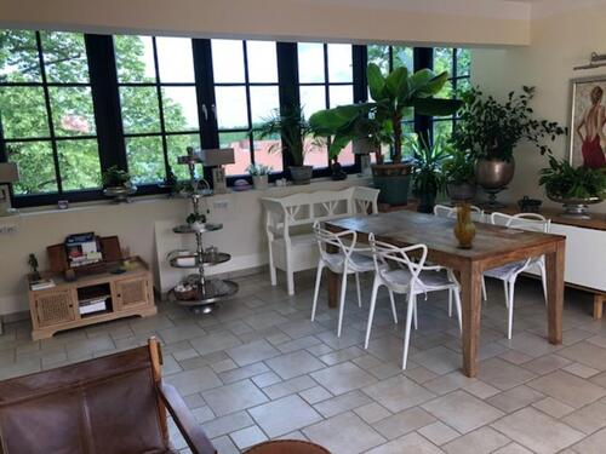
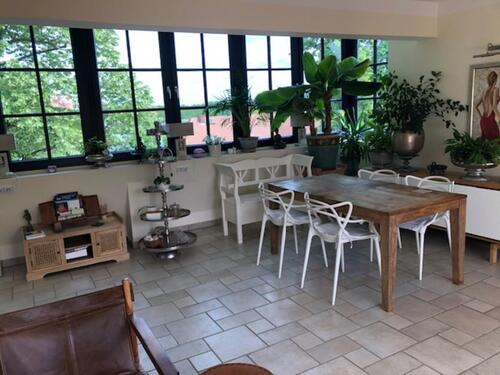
- ceramic jug (464, 225)
